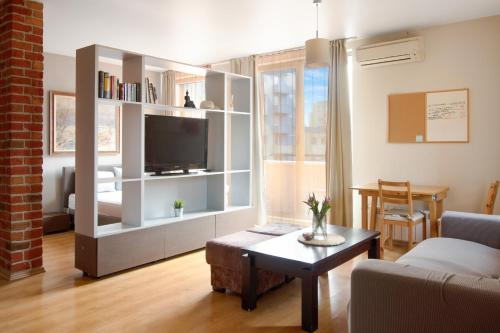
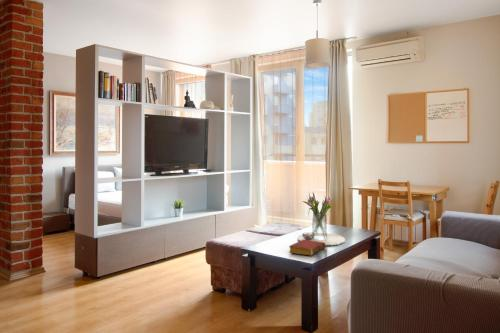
+ book (307, 247)
